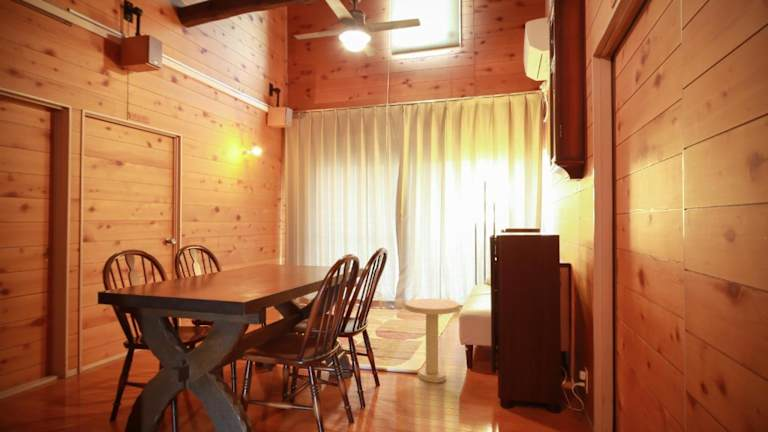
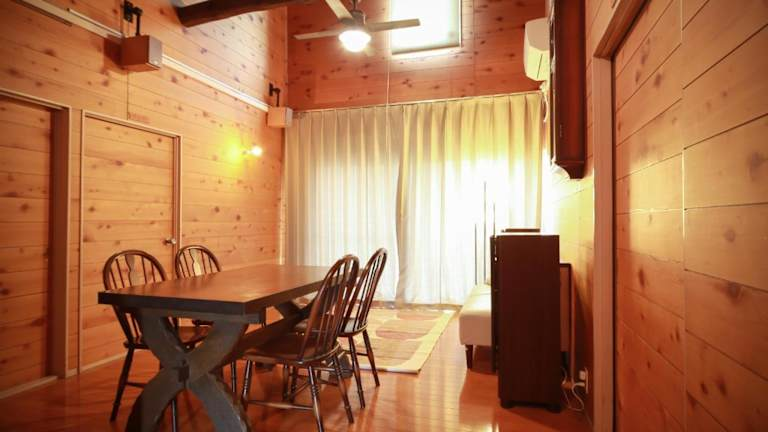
- side table (431, 340)
